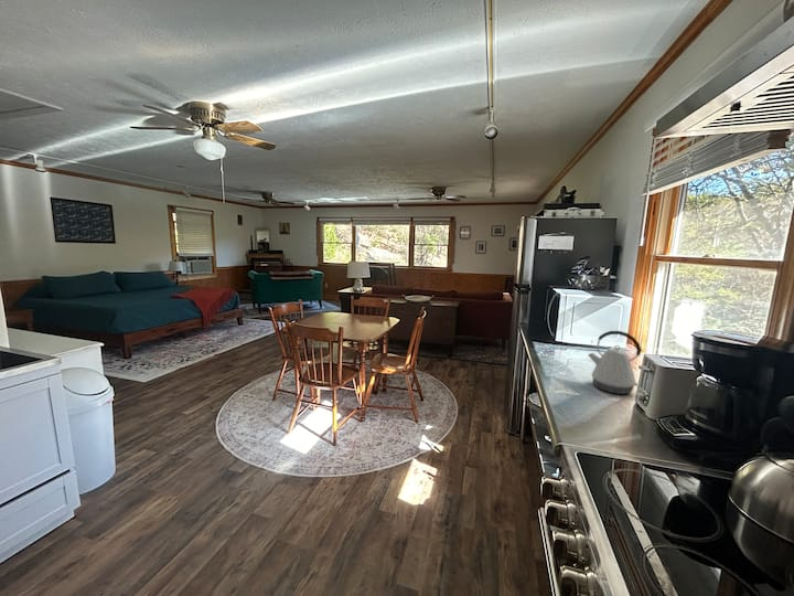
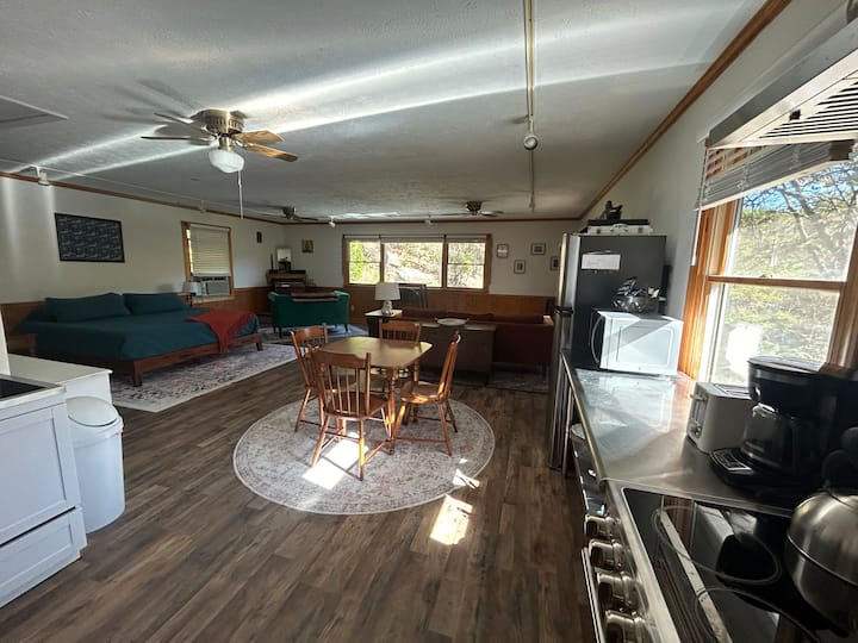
- kettle (613, 359)
